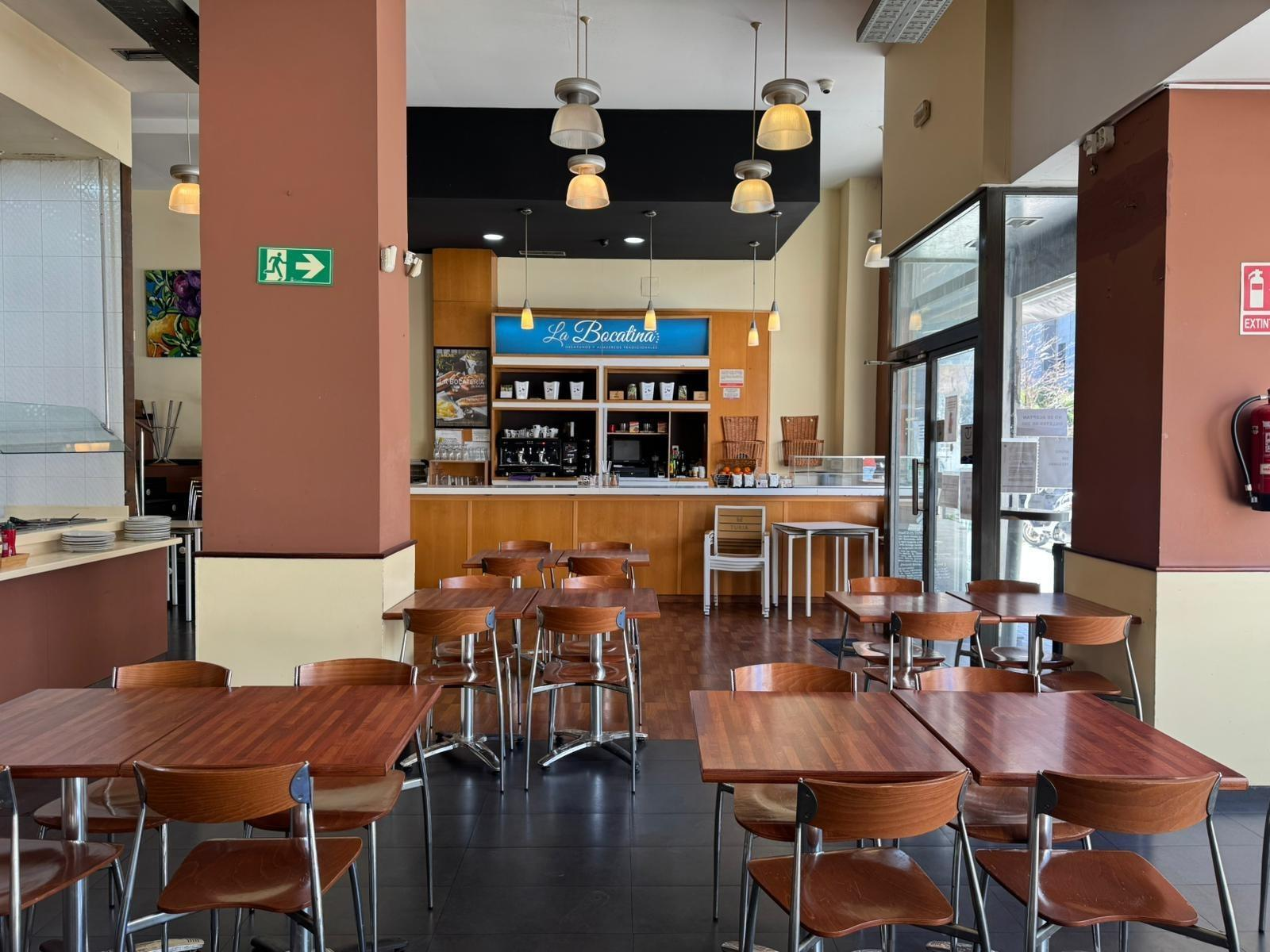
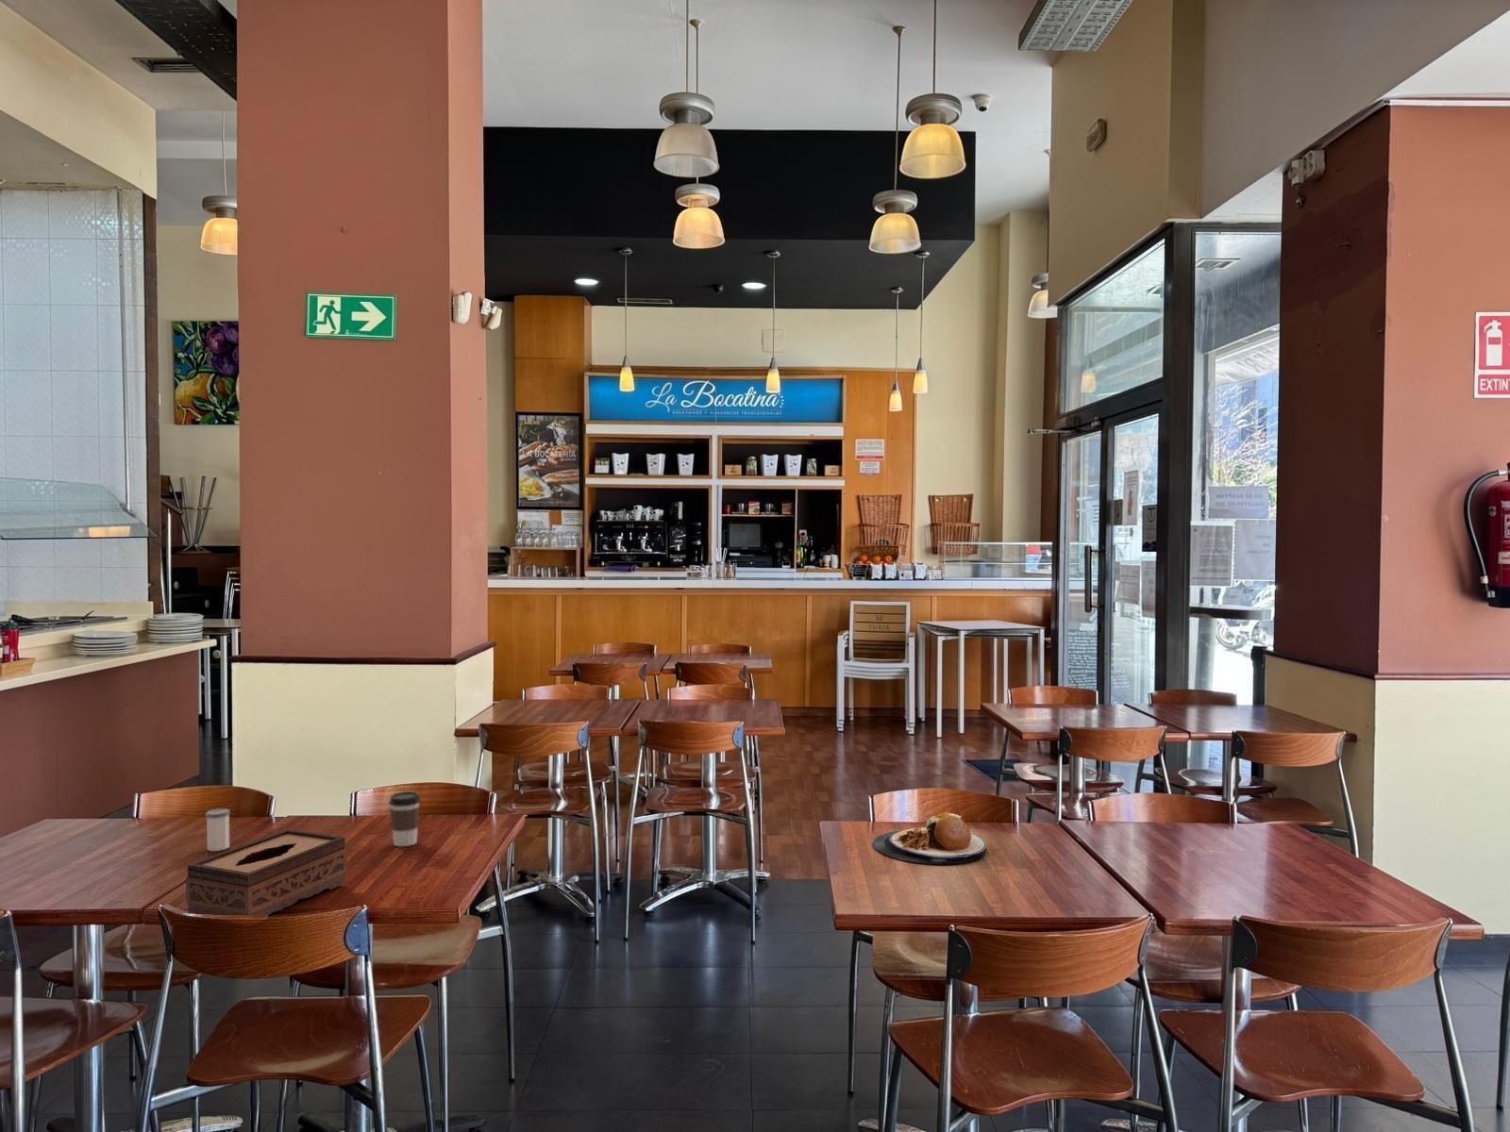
+ tissue box (270, 874)
+ coffee cup (405, 819)
+ plate (929, 830)
+ salt shaker (218, 829)
